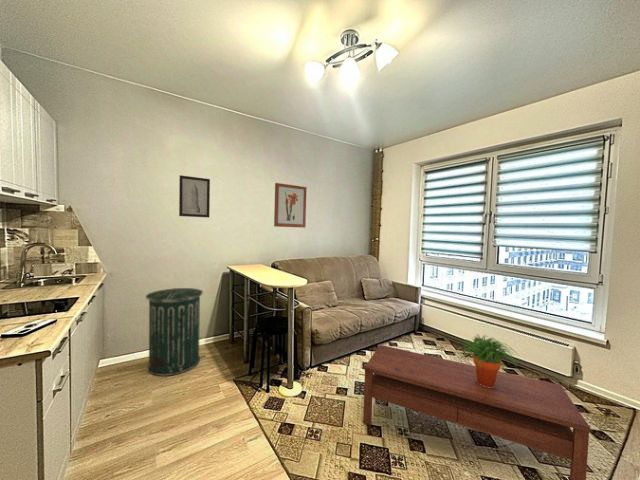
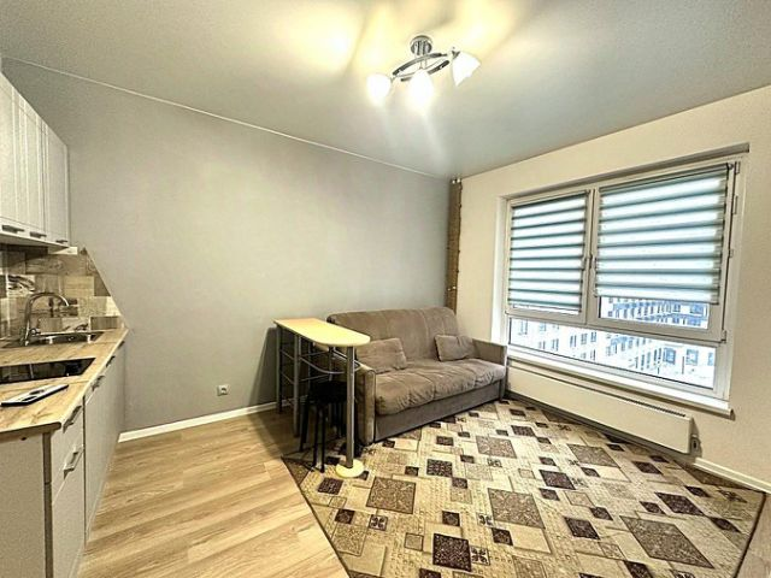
- wall art (194, 197)
- potted plant (486, 359)
- trash can (175, 326)
- wall art (290, 206)
- coffee table (456, 404)
